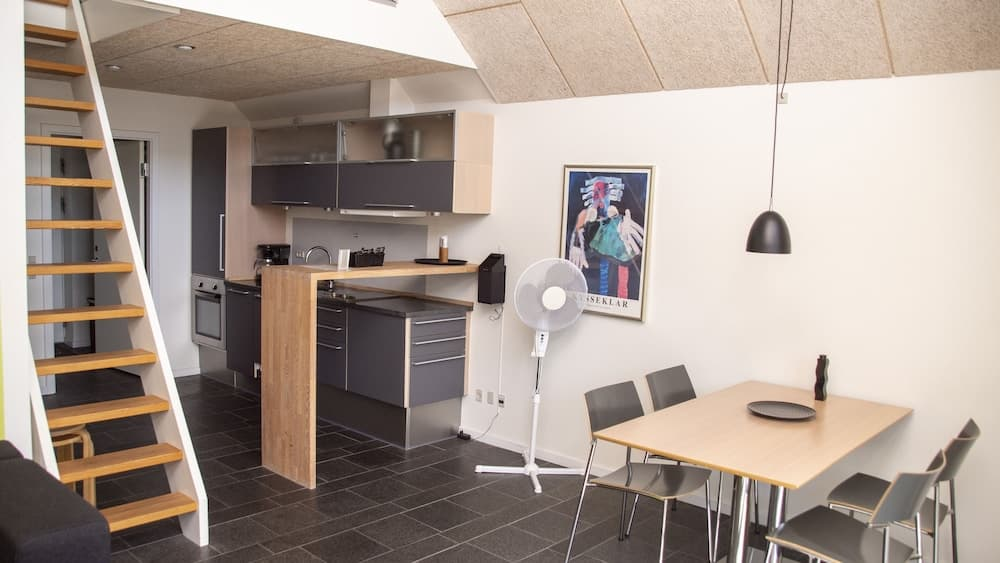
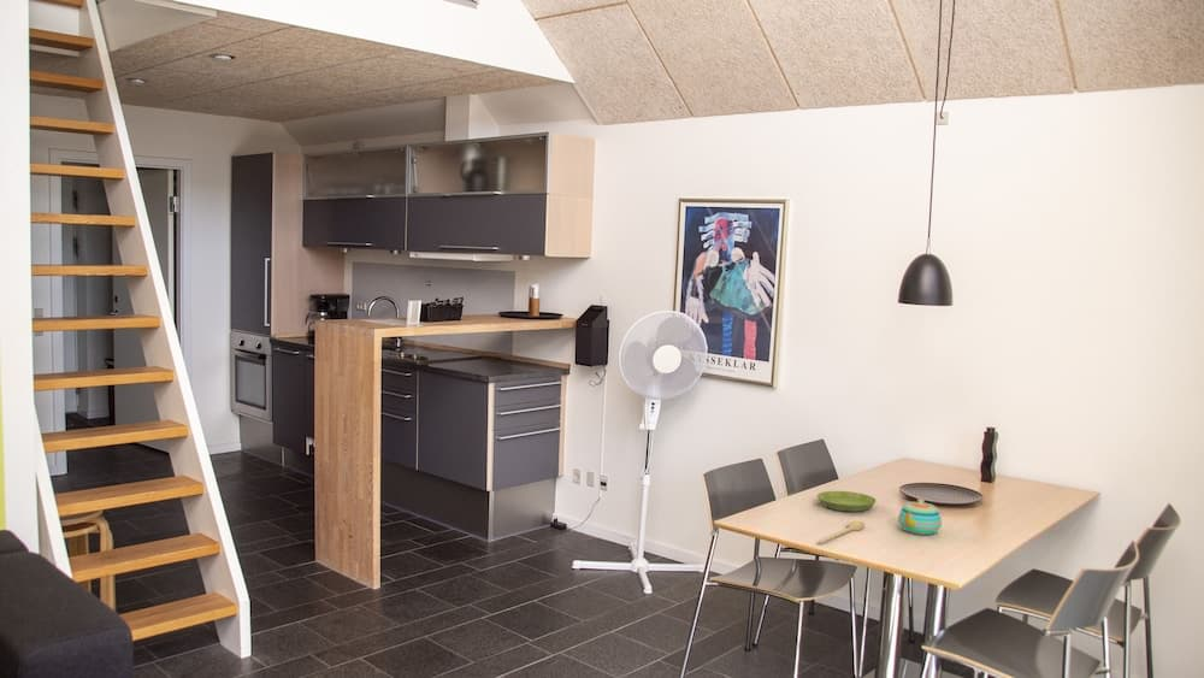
+ teapot (919, 515)
+ saucer (845, 501)
+ spoon (840, 532)
